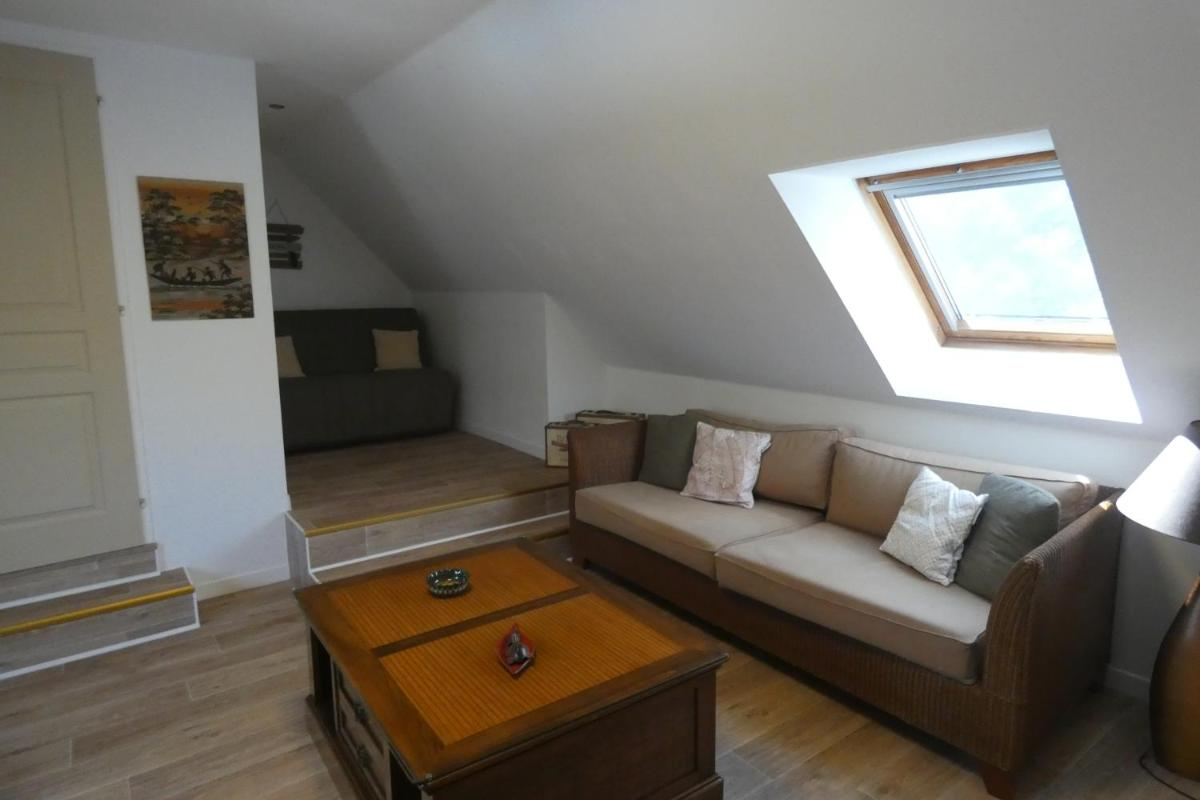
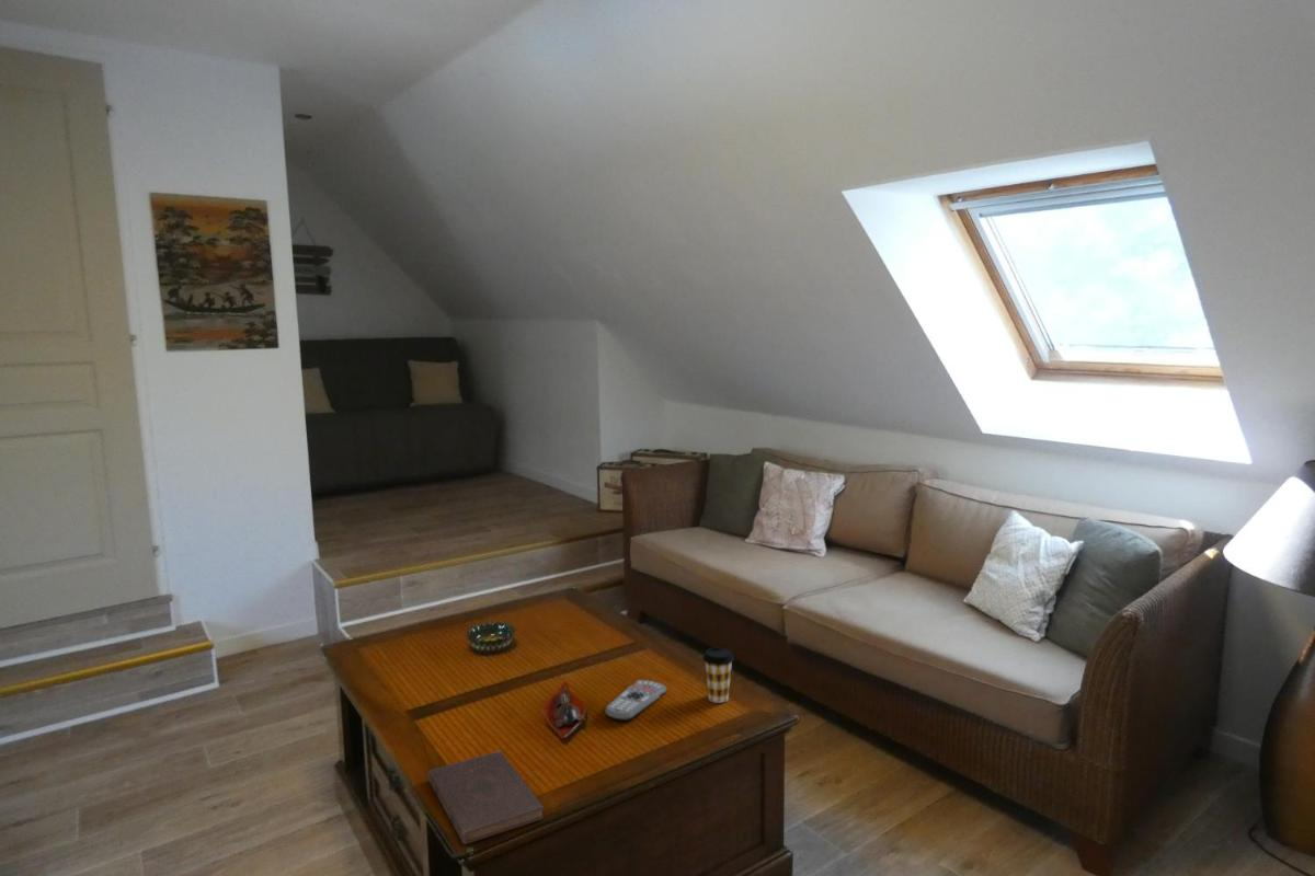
+ coffee cup (718, 675)
+ book (483, 793)
+ remote control (634, 700)
